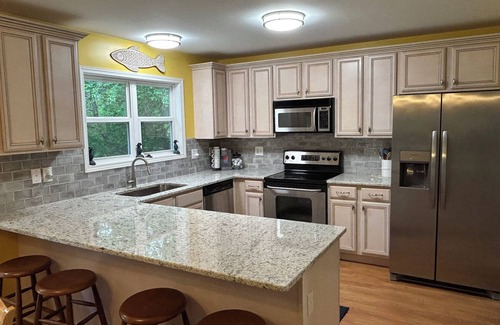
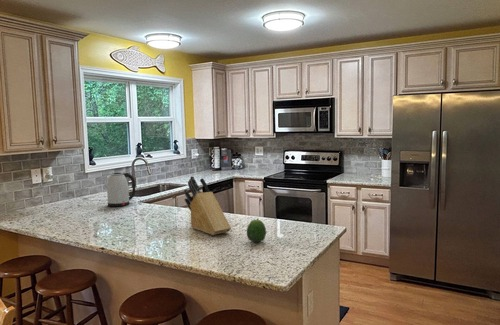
+ knife block (205, 203)
+ fruit (256, 230)
+ kettle (121, 188)
